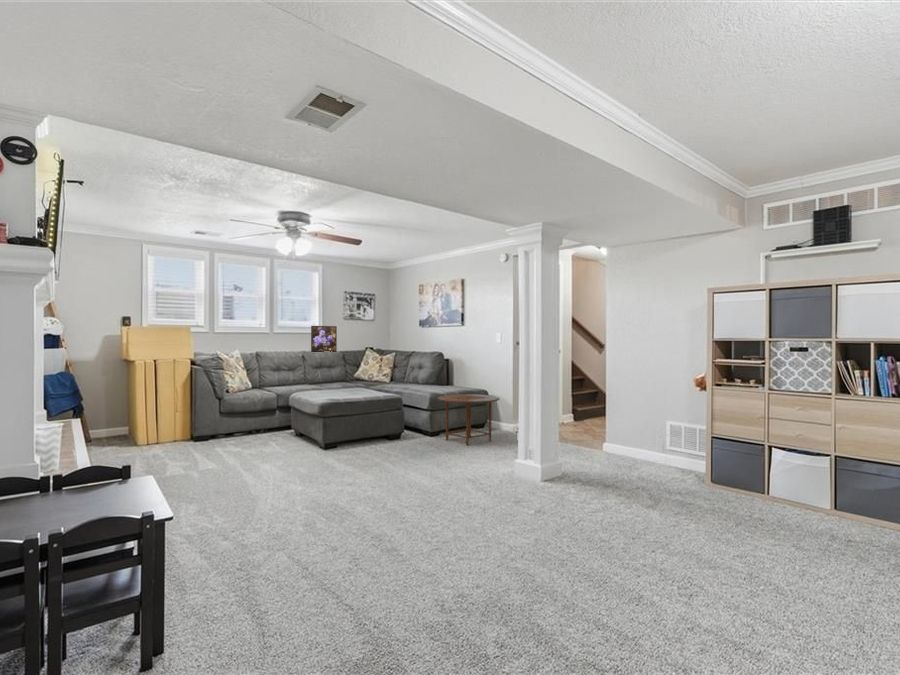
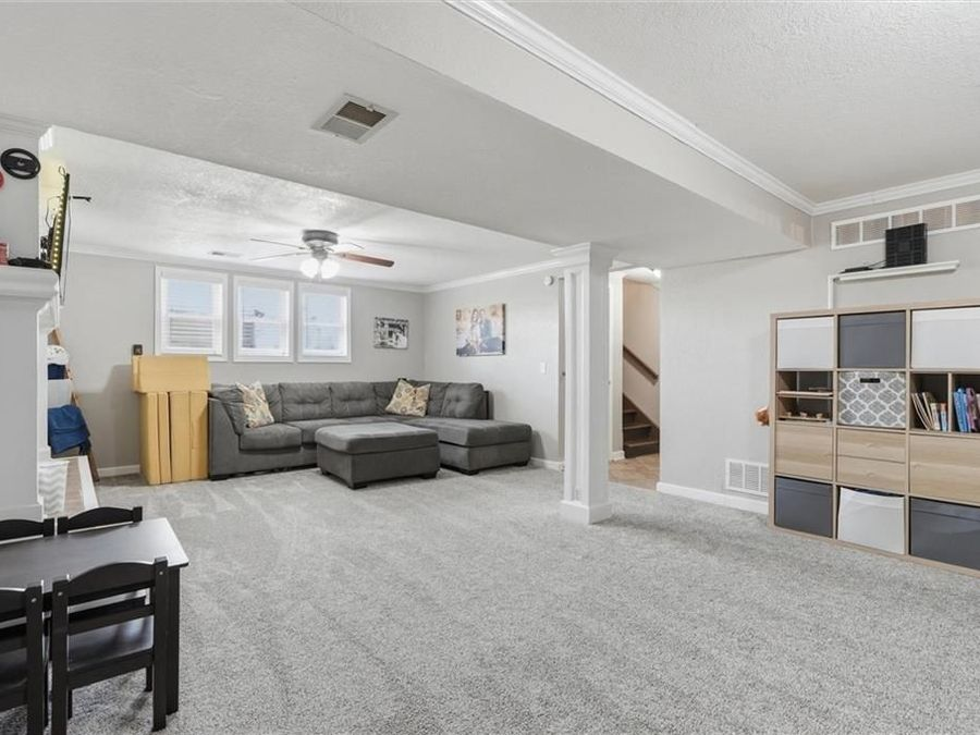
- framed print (324, 339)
- side table (468, 418)
